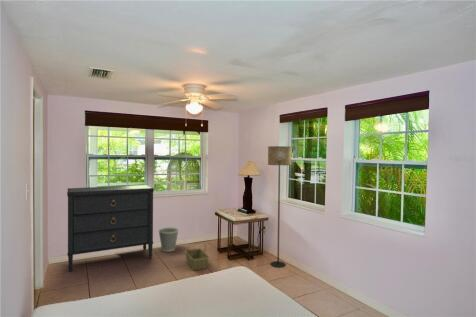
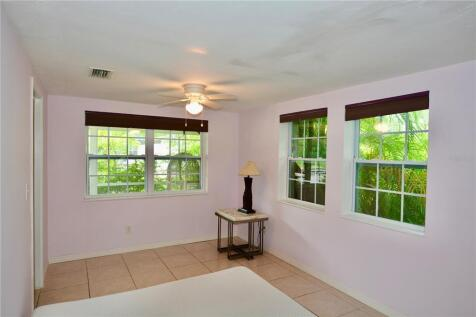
- dresser (111, 223)
- wastebasket (168, 239)
- floor lamp (278, 205)
- basket (196, 254)
